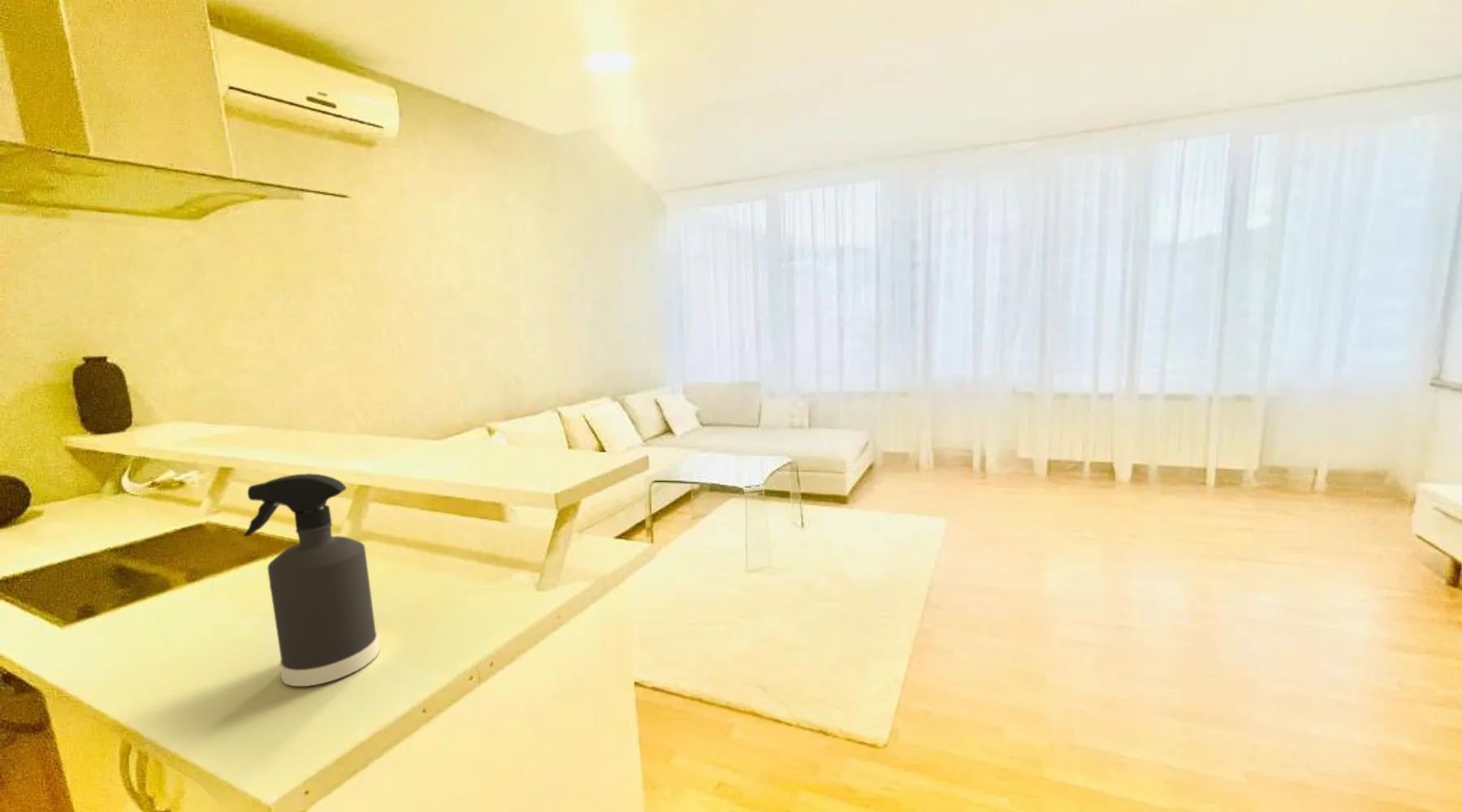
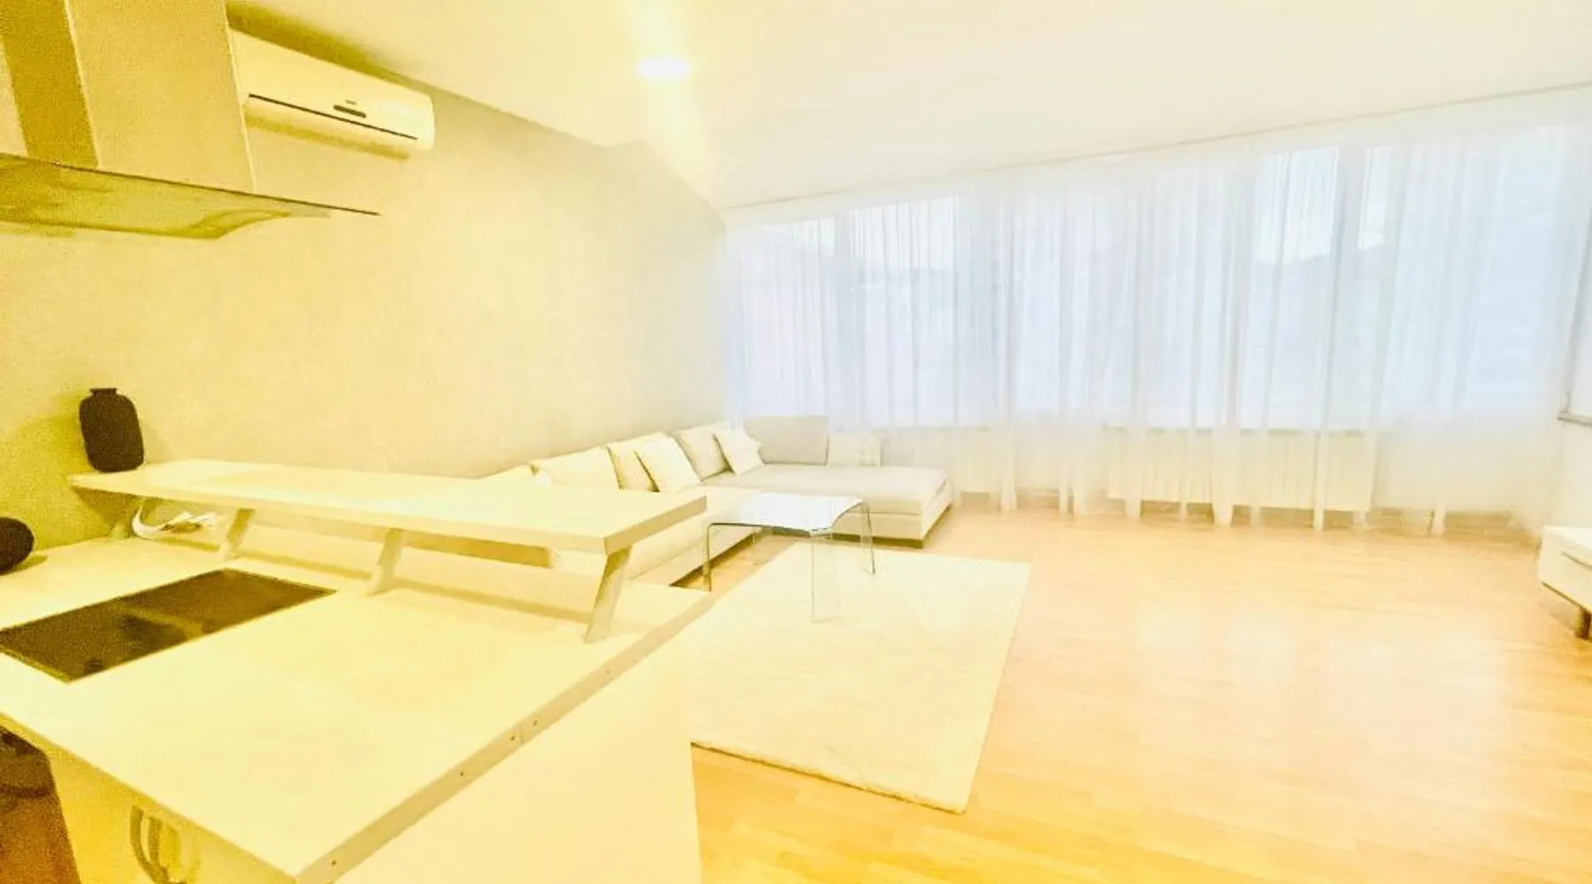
- spray bottle (312, 571)
